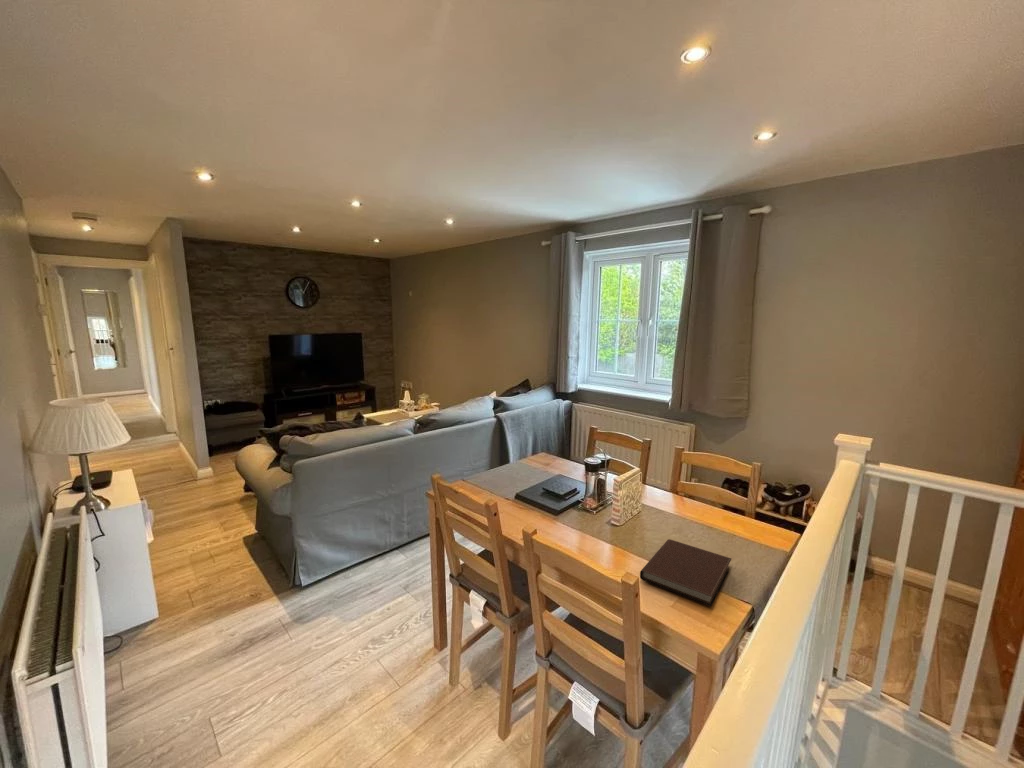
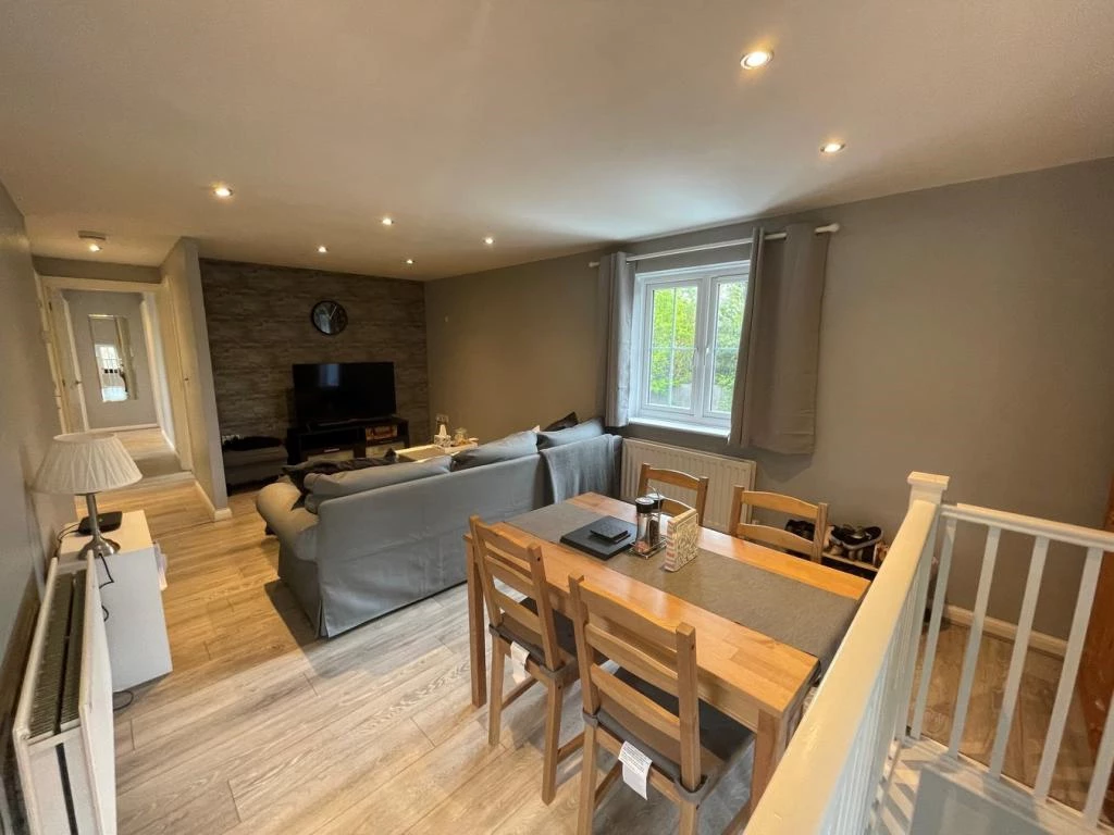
- notebook (686, 568)
